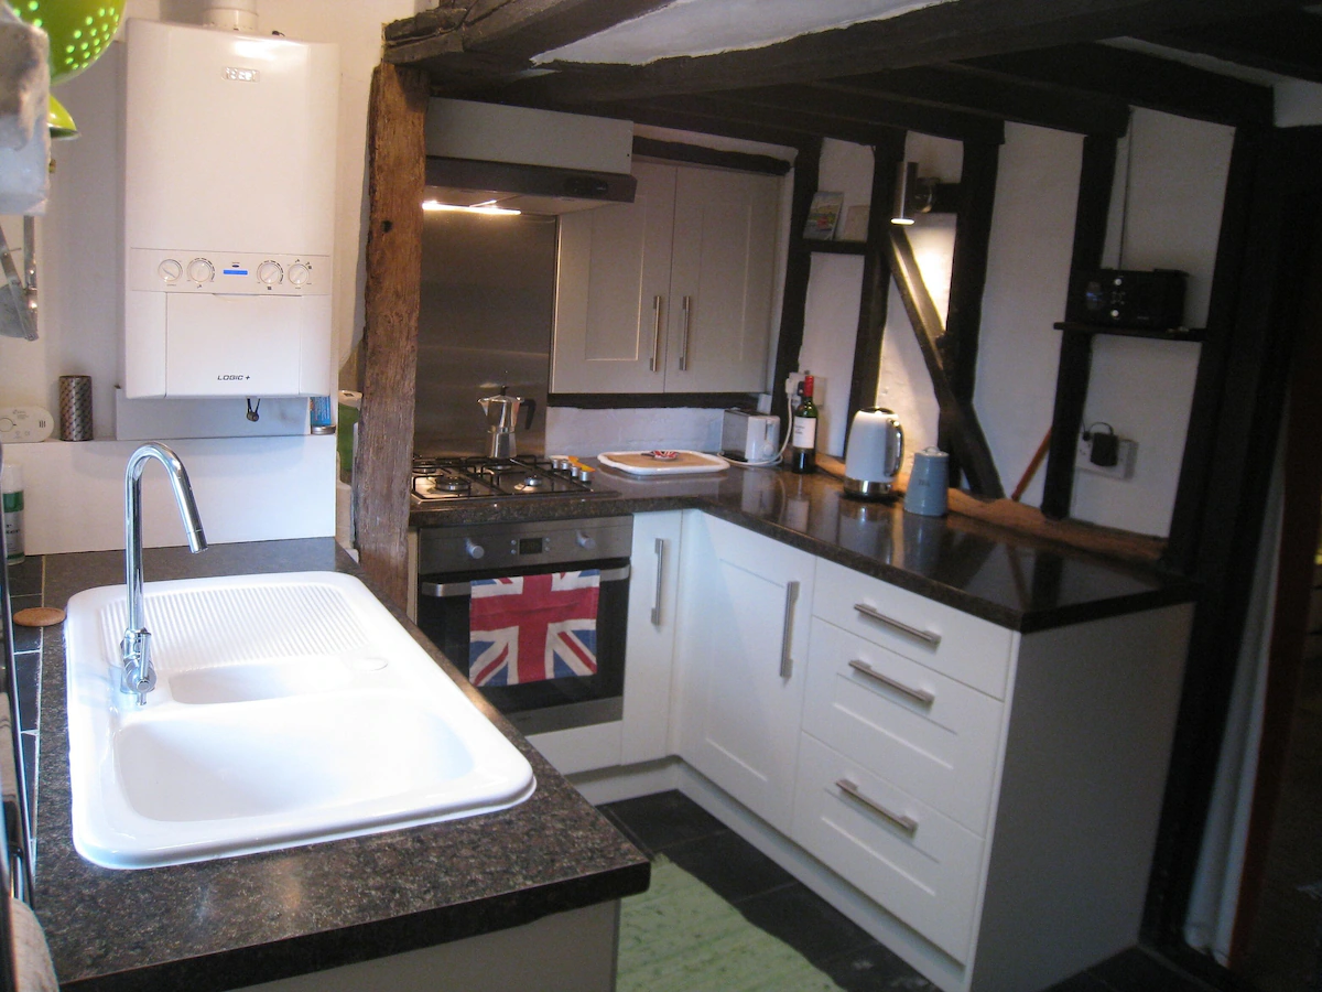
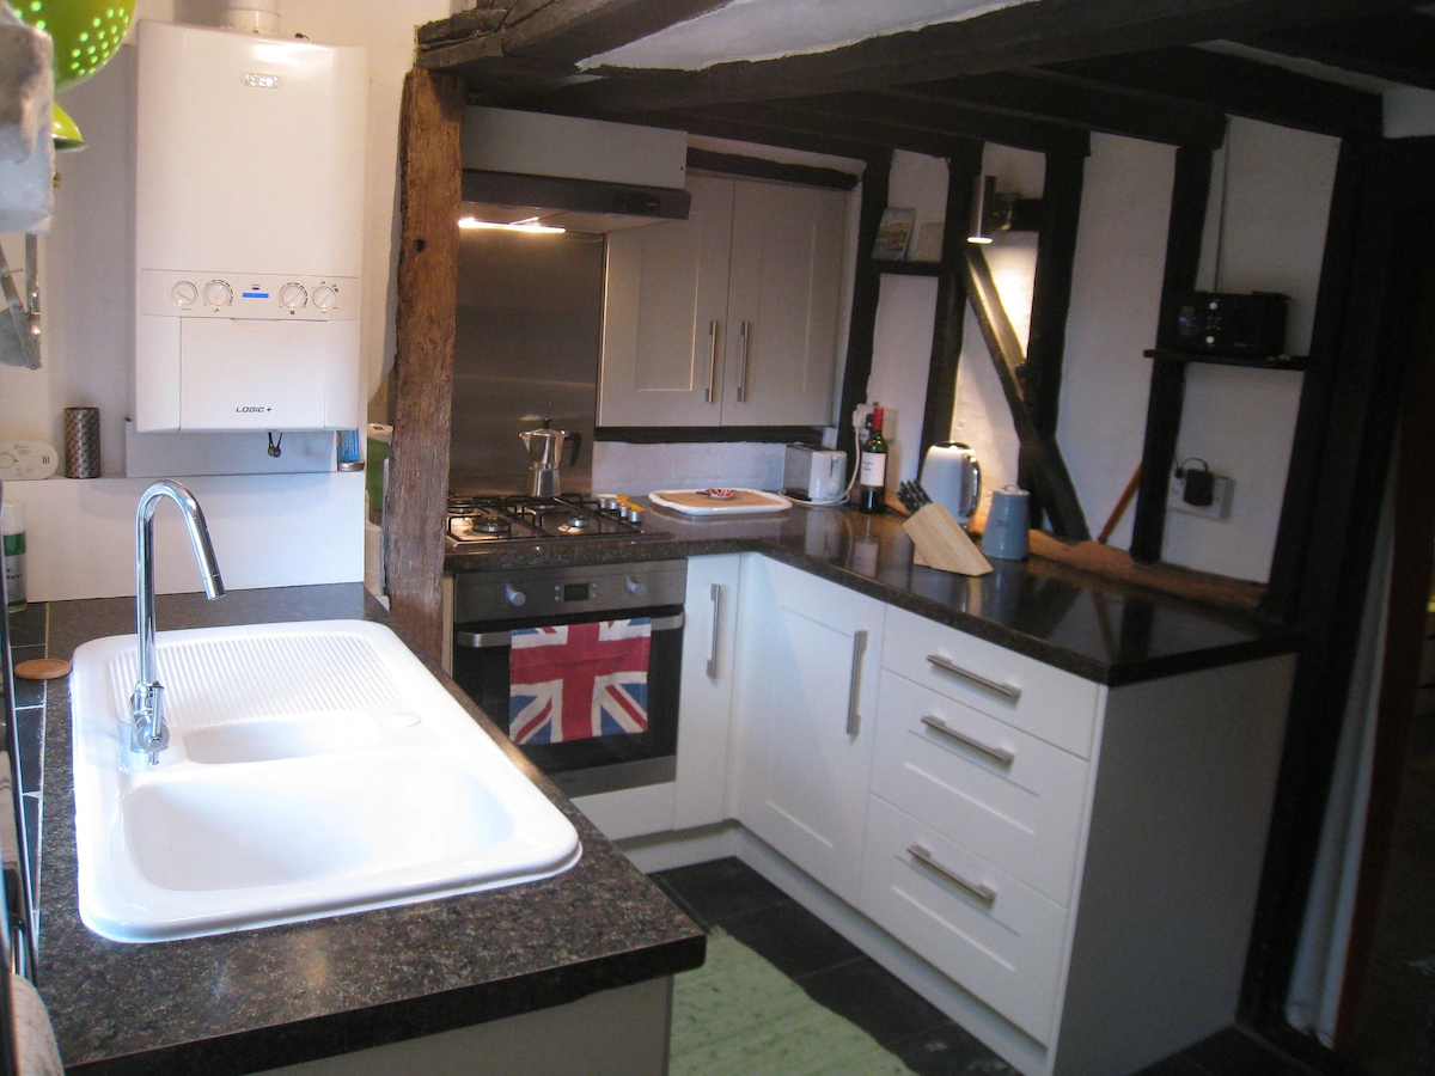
+ knife block (942, 525)
